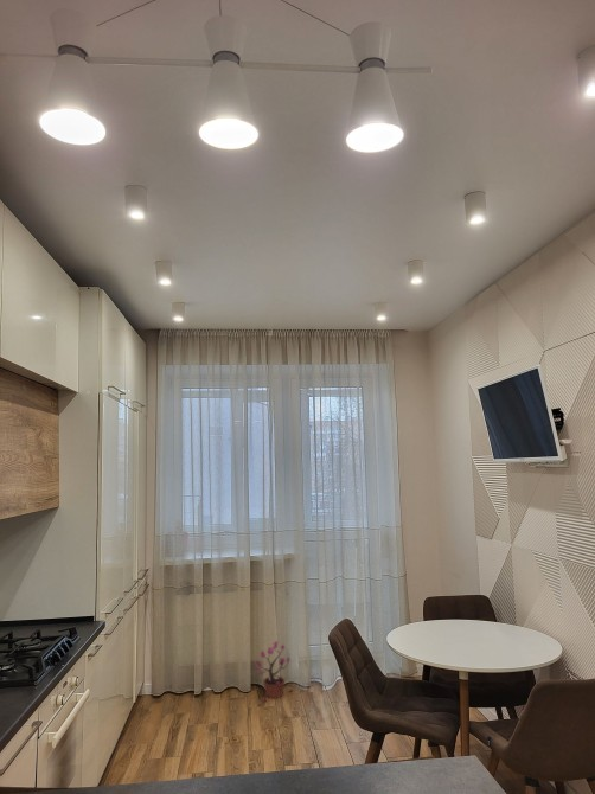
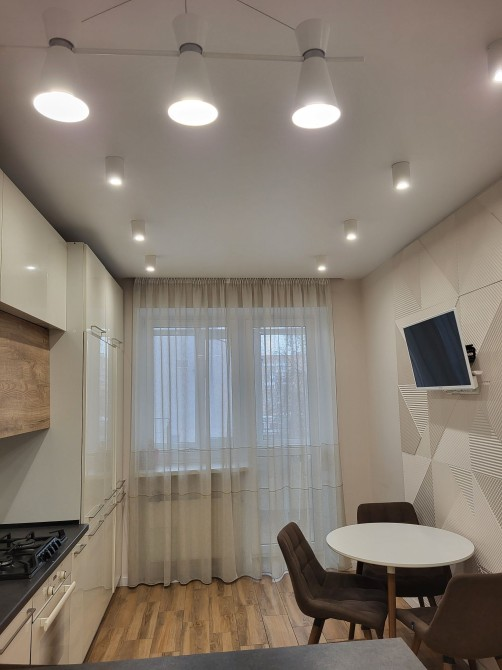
- potted plant (271, 670)
